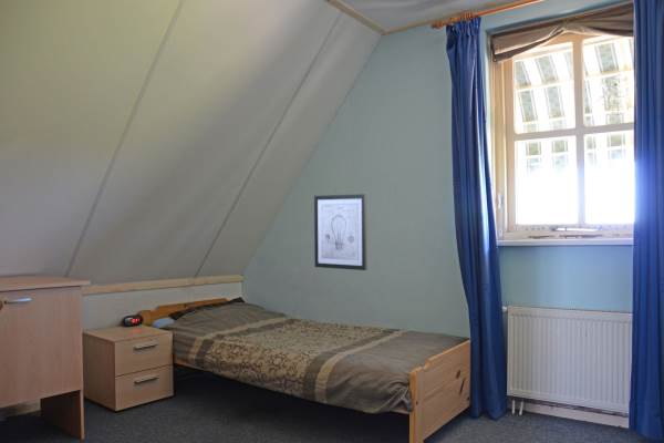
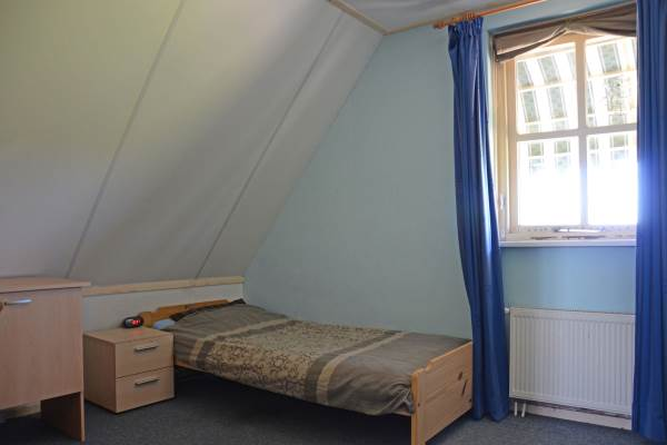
- wall art (340, 231)
